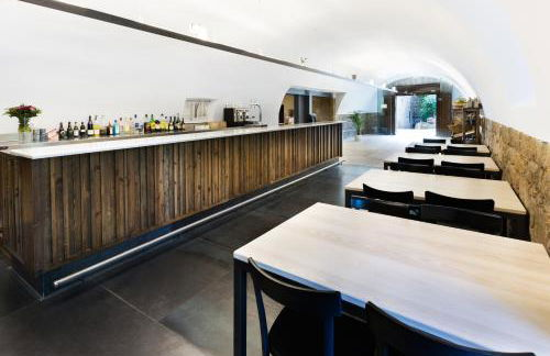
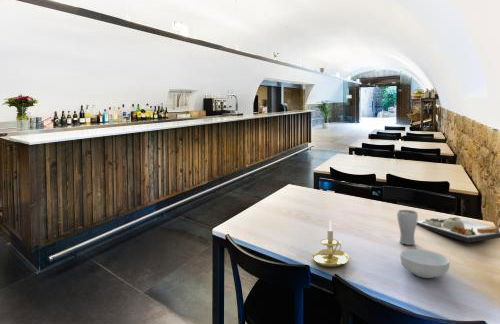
+ dinner plate (460, 223)
+ cereal bowl (423, 264)
+ drinking glass (406, 227)
+ candle holder (331, 239)
